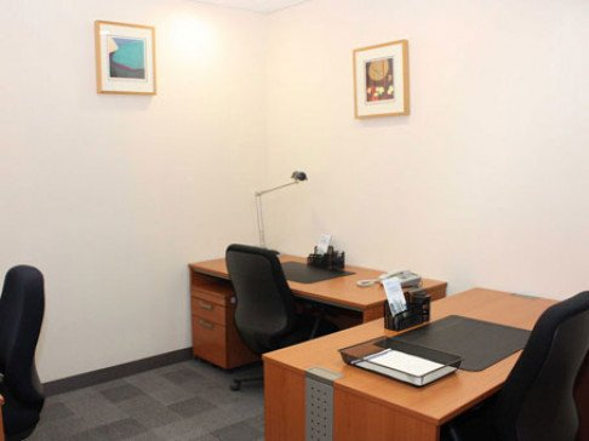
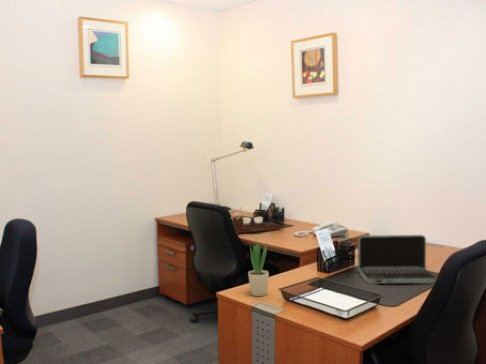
+ desk organizer (251, 218)
+ potted plant (259, 264)
+ laptop (393, 257)
